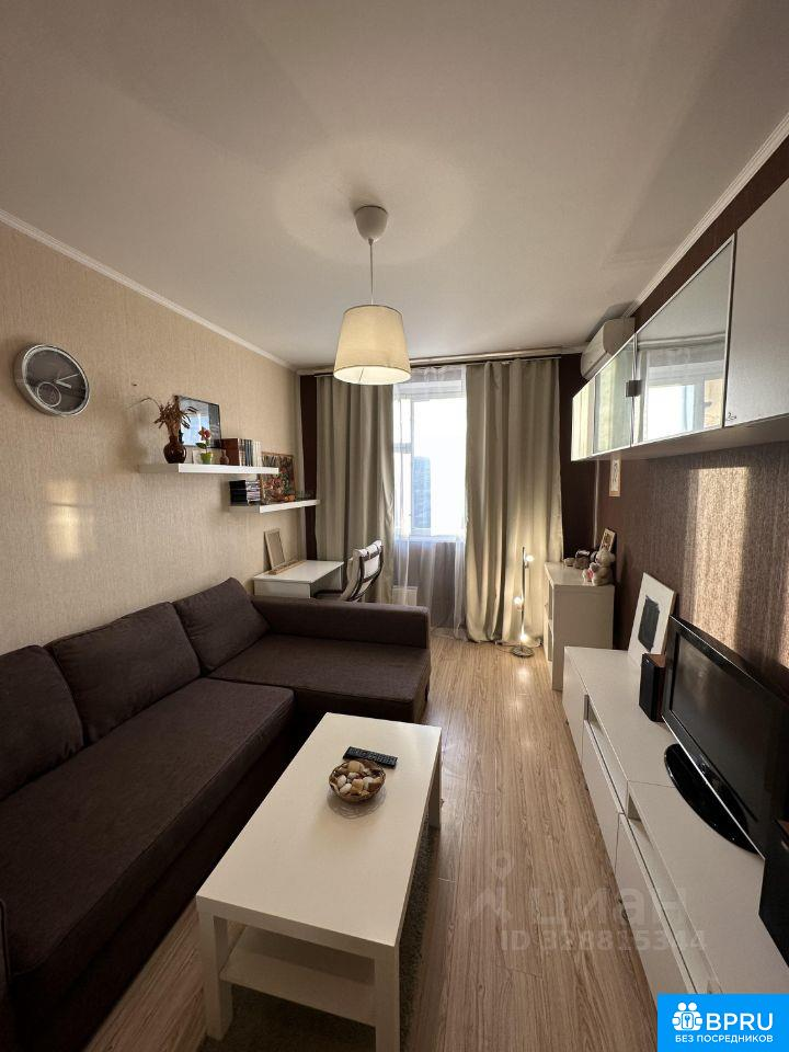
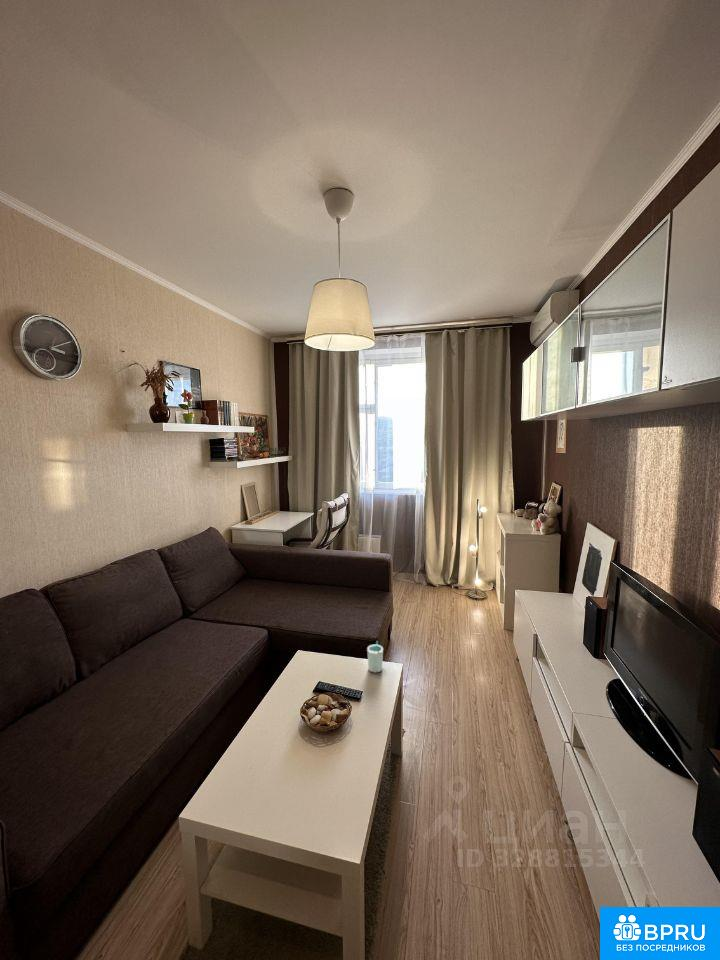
+ cup (375, 656)
